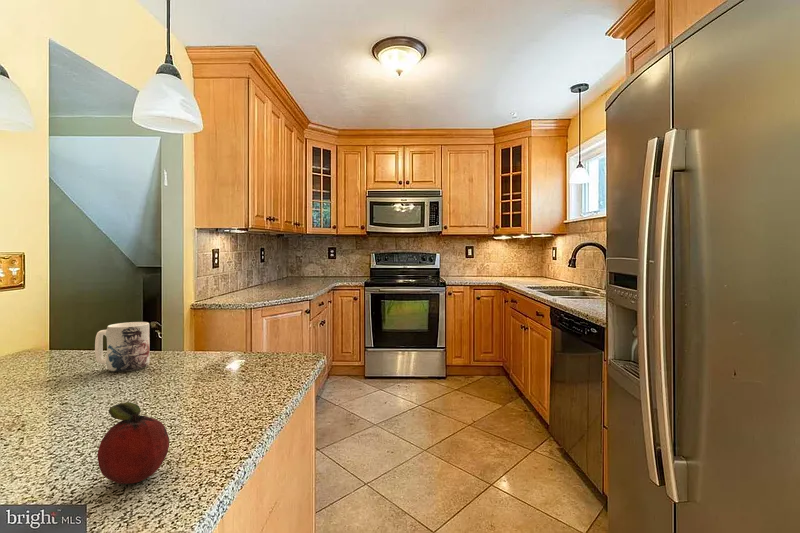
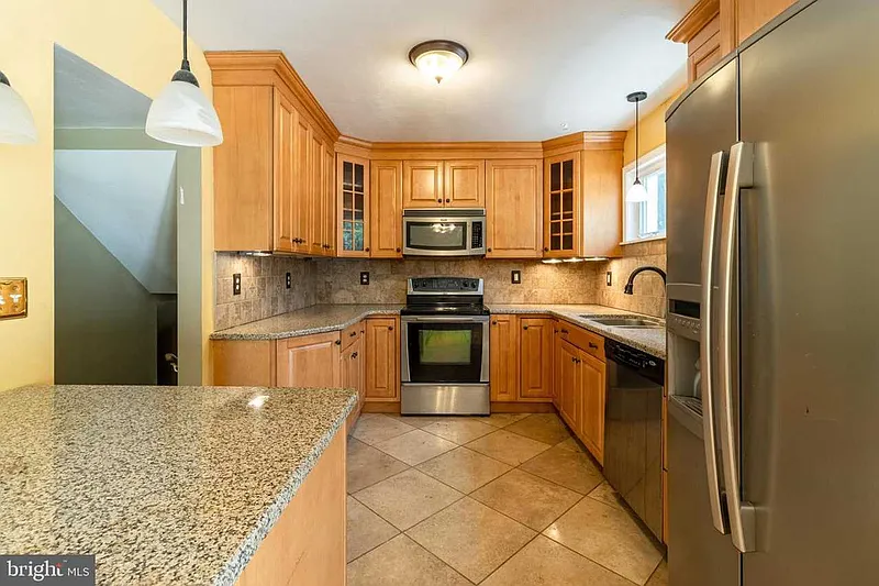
- mug (123, 346)
- fruit (133, 441)
